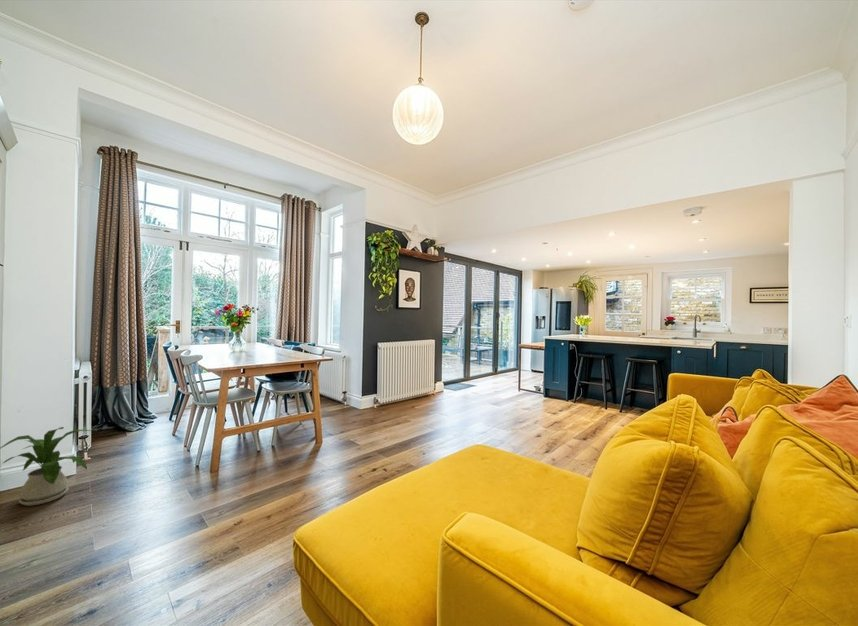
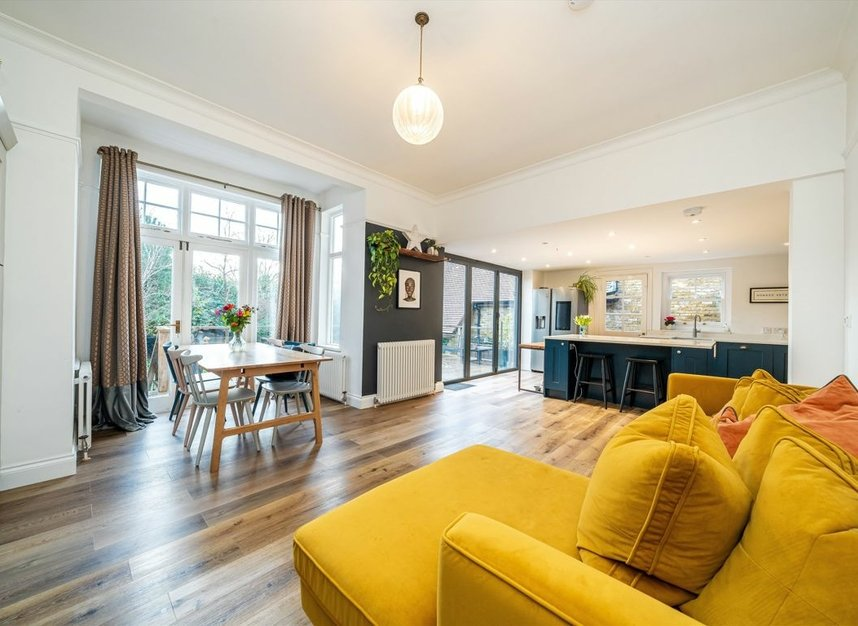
- house plant (48, 458)
